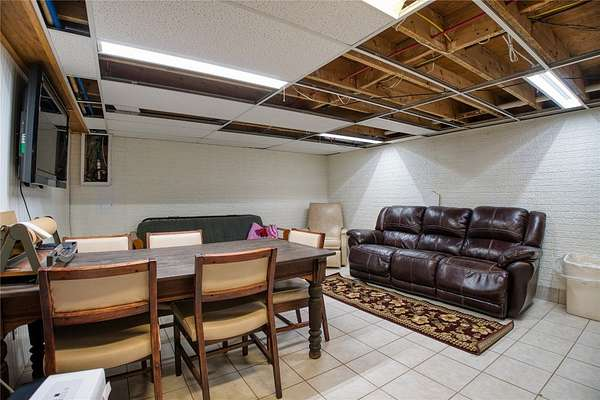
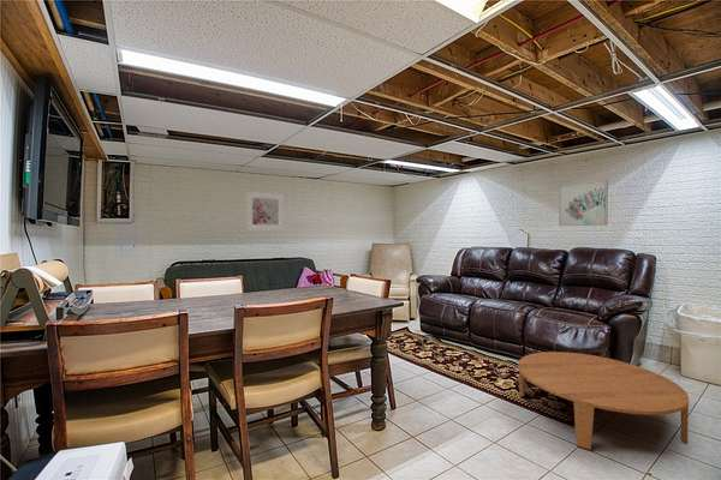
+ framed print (266, 211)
+ wall art (582, 204)
+ coffee table (592, 395)
